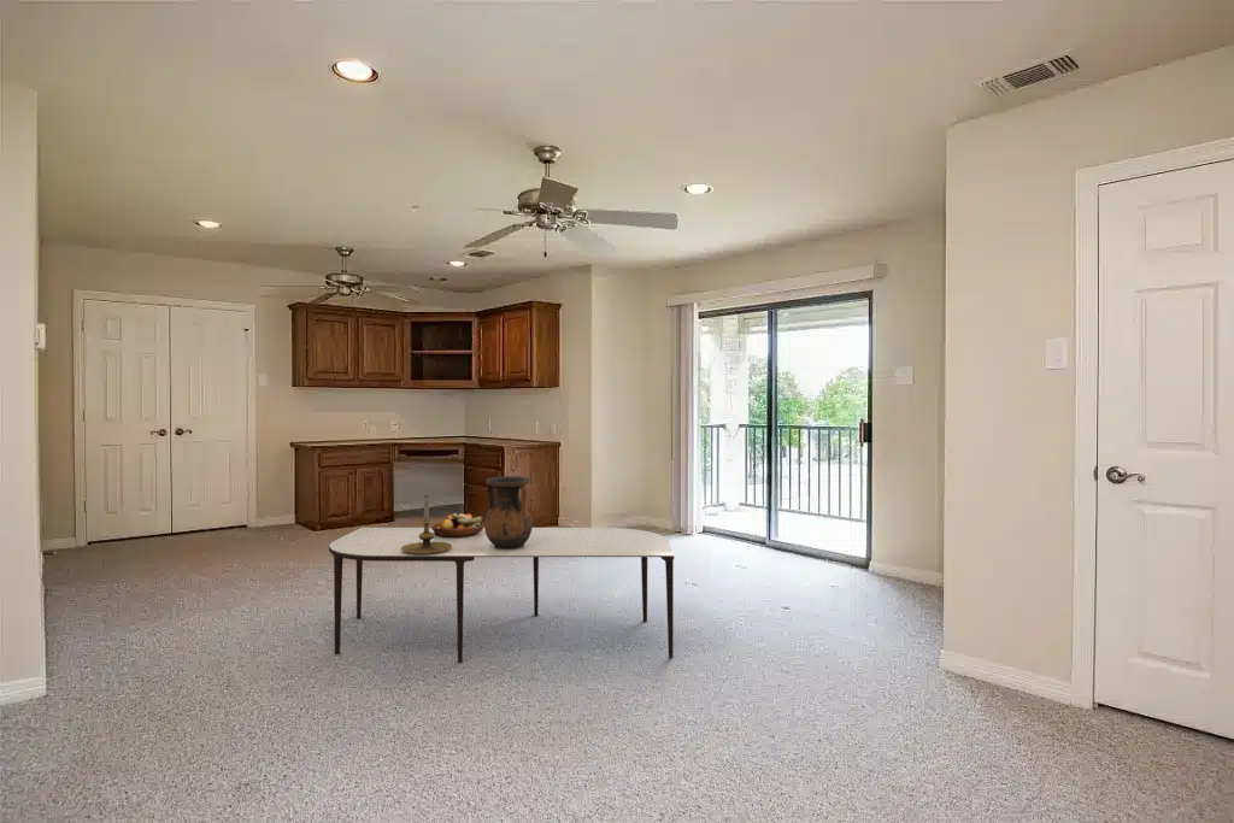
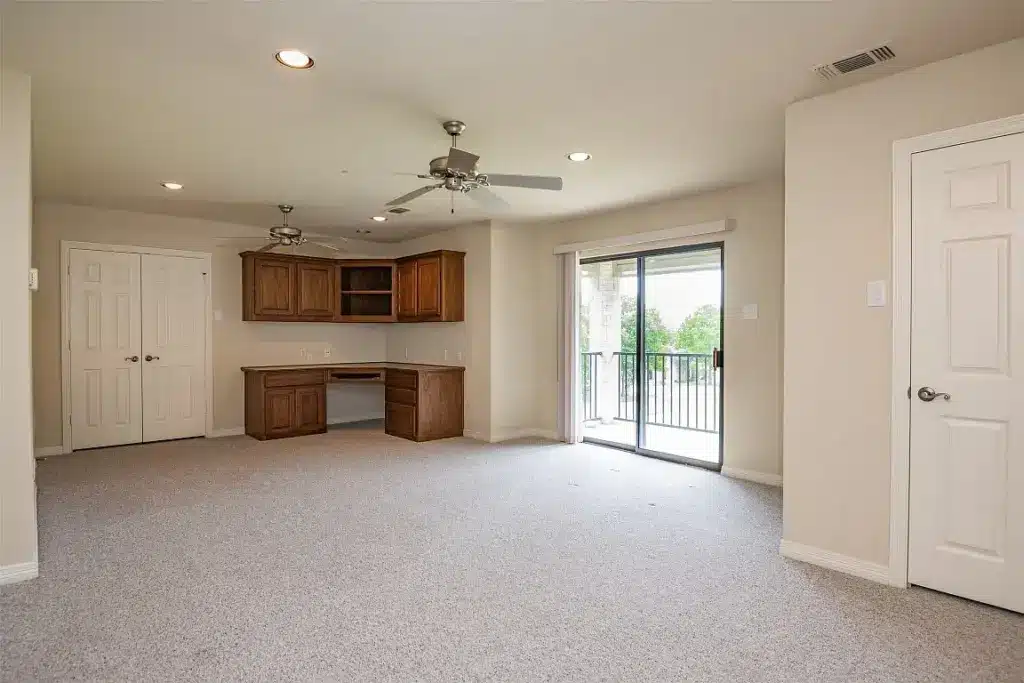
- fruit bowl (458, 522)
- dining table (501, 555)
- vase (507, 512)
- candle holder (425, 522)
